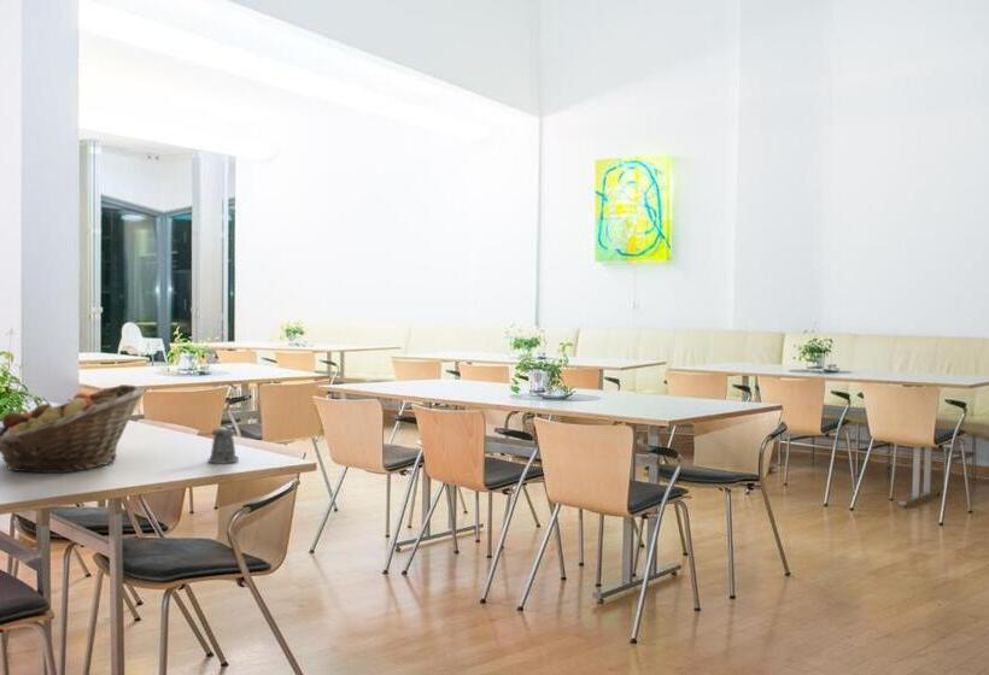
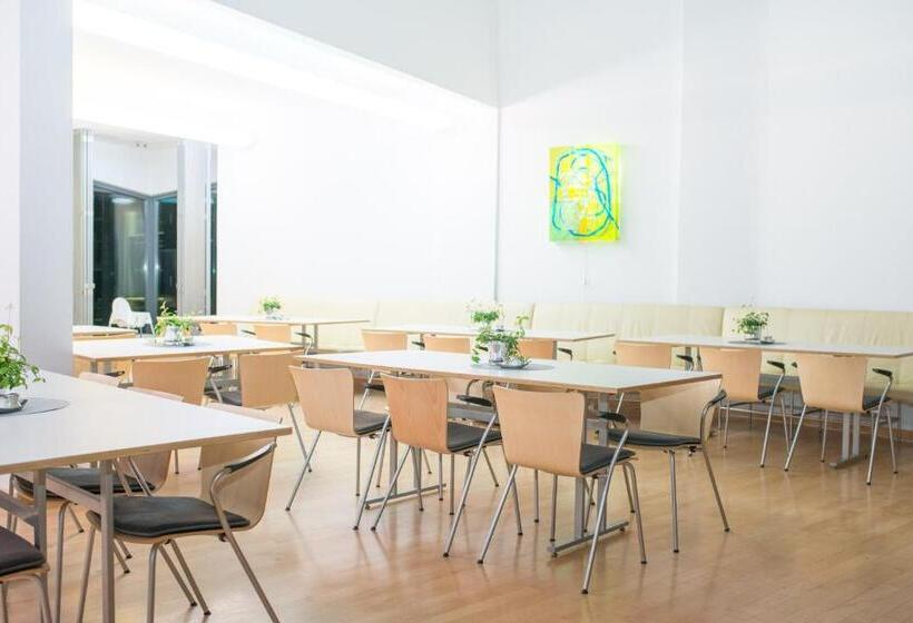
- fruit basket (69, 424)
- pepper shaker (220, 444)
